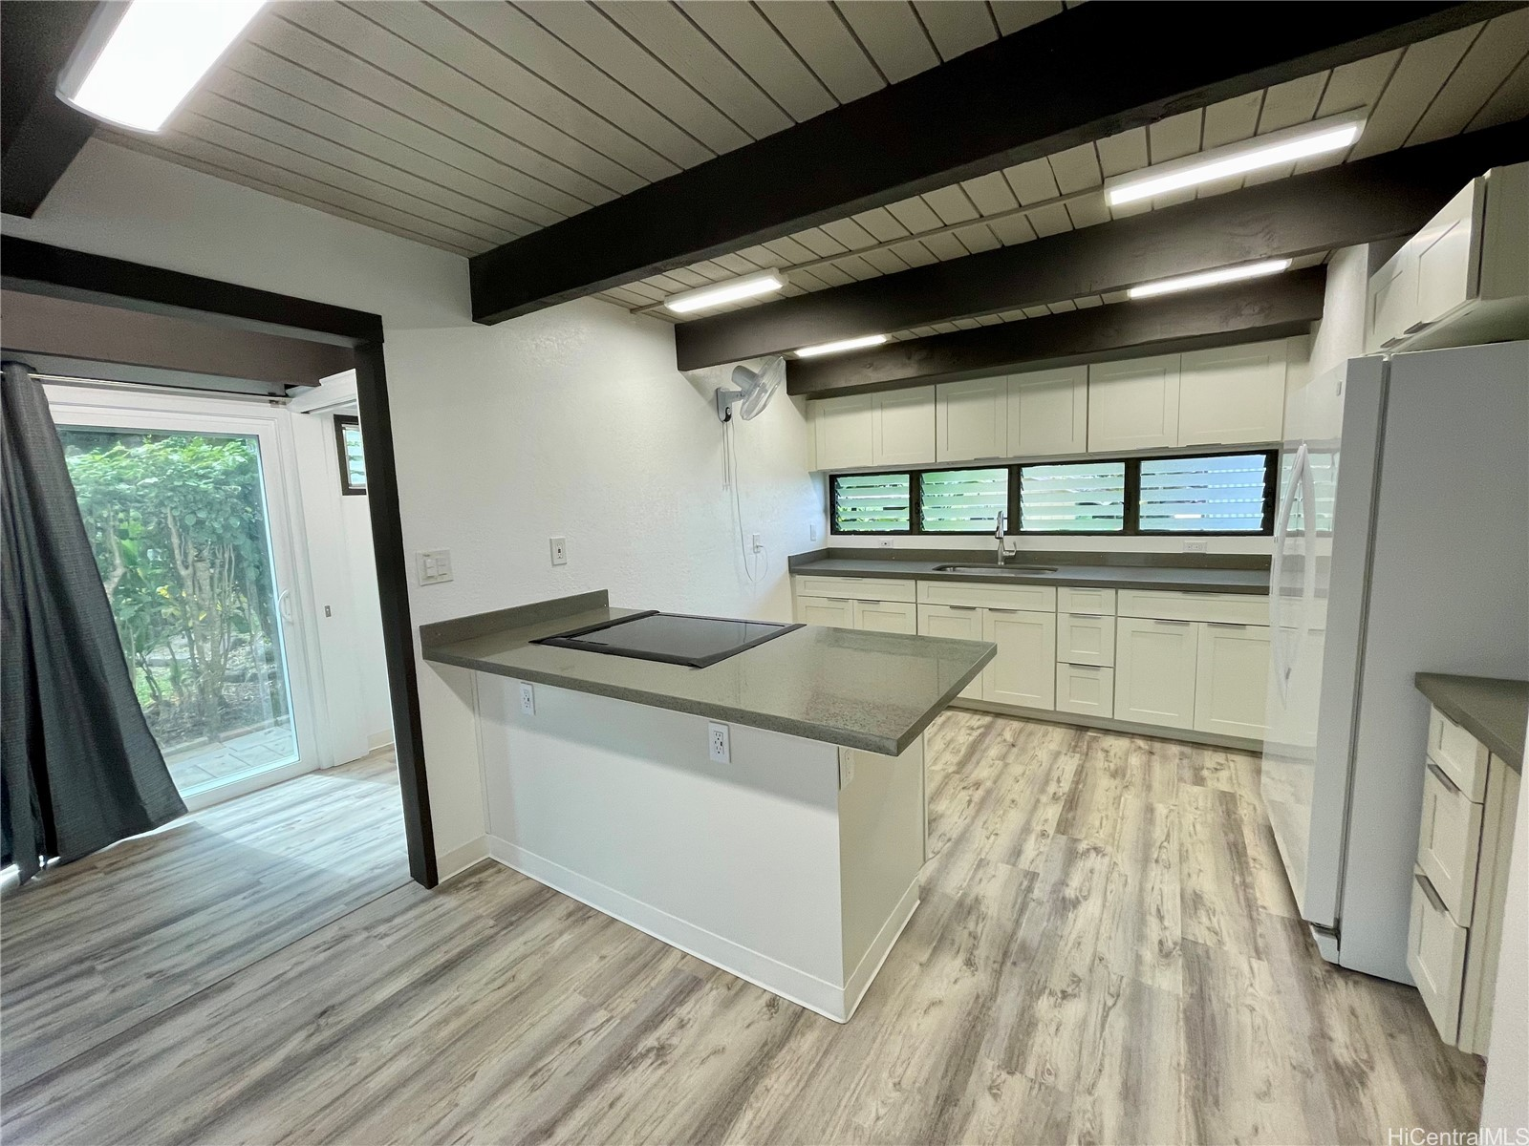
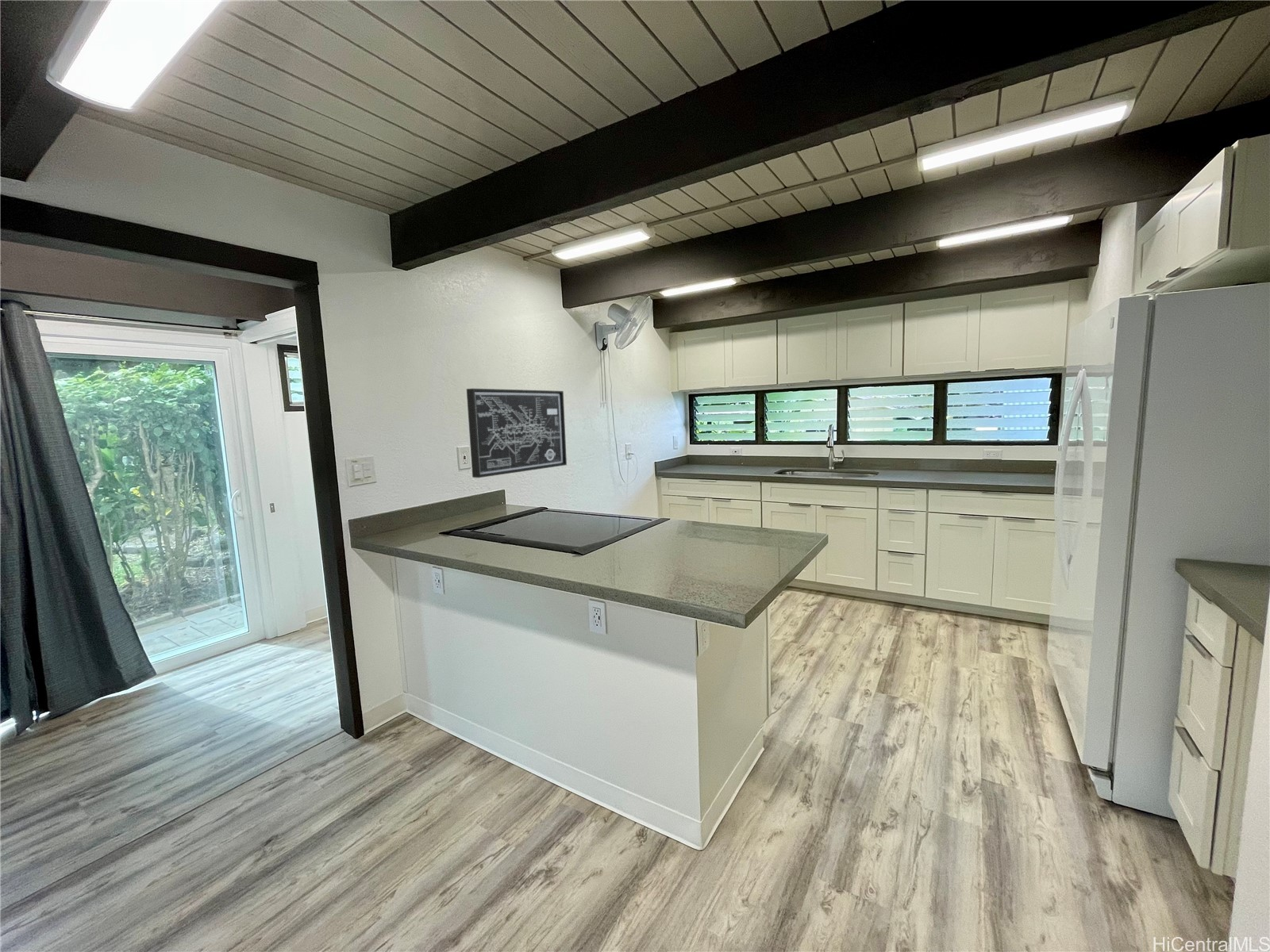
+ wall art (521, 430)
